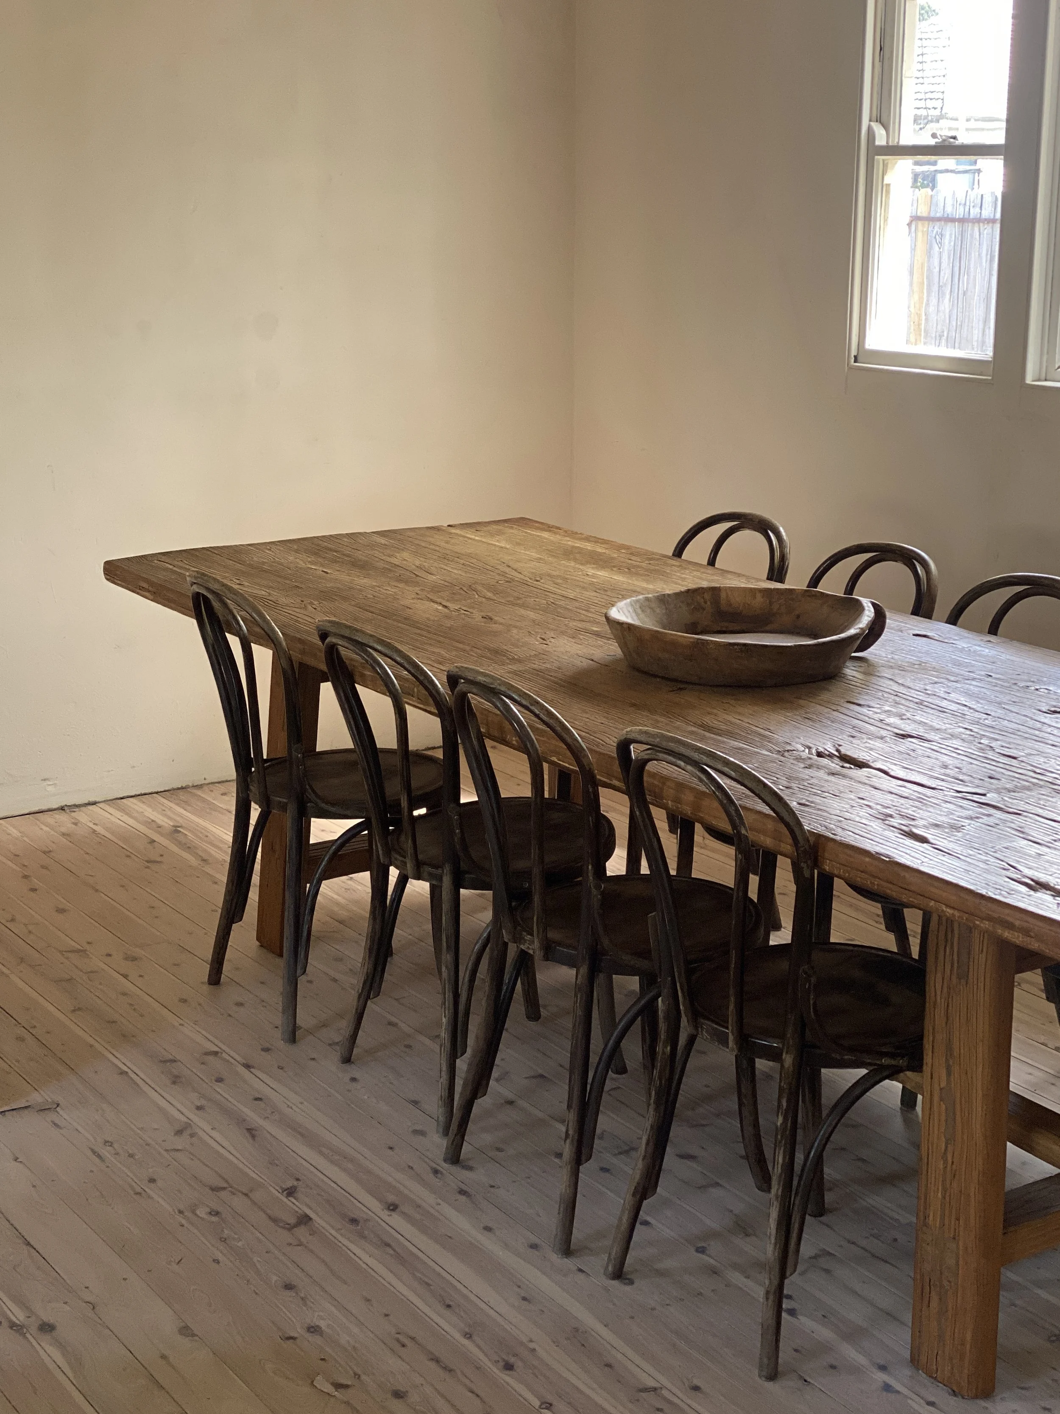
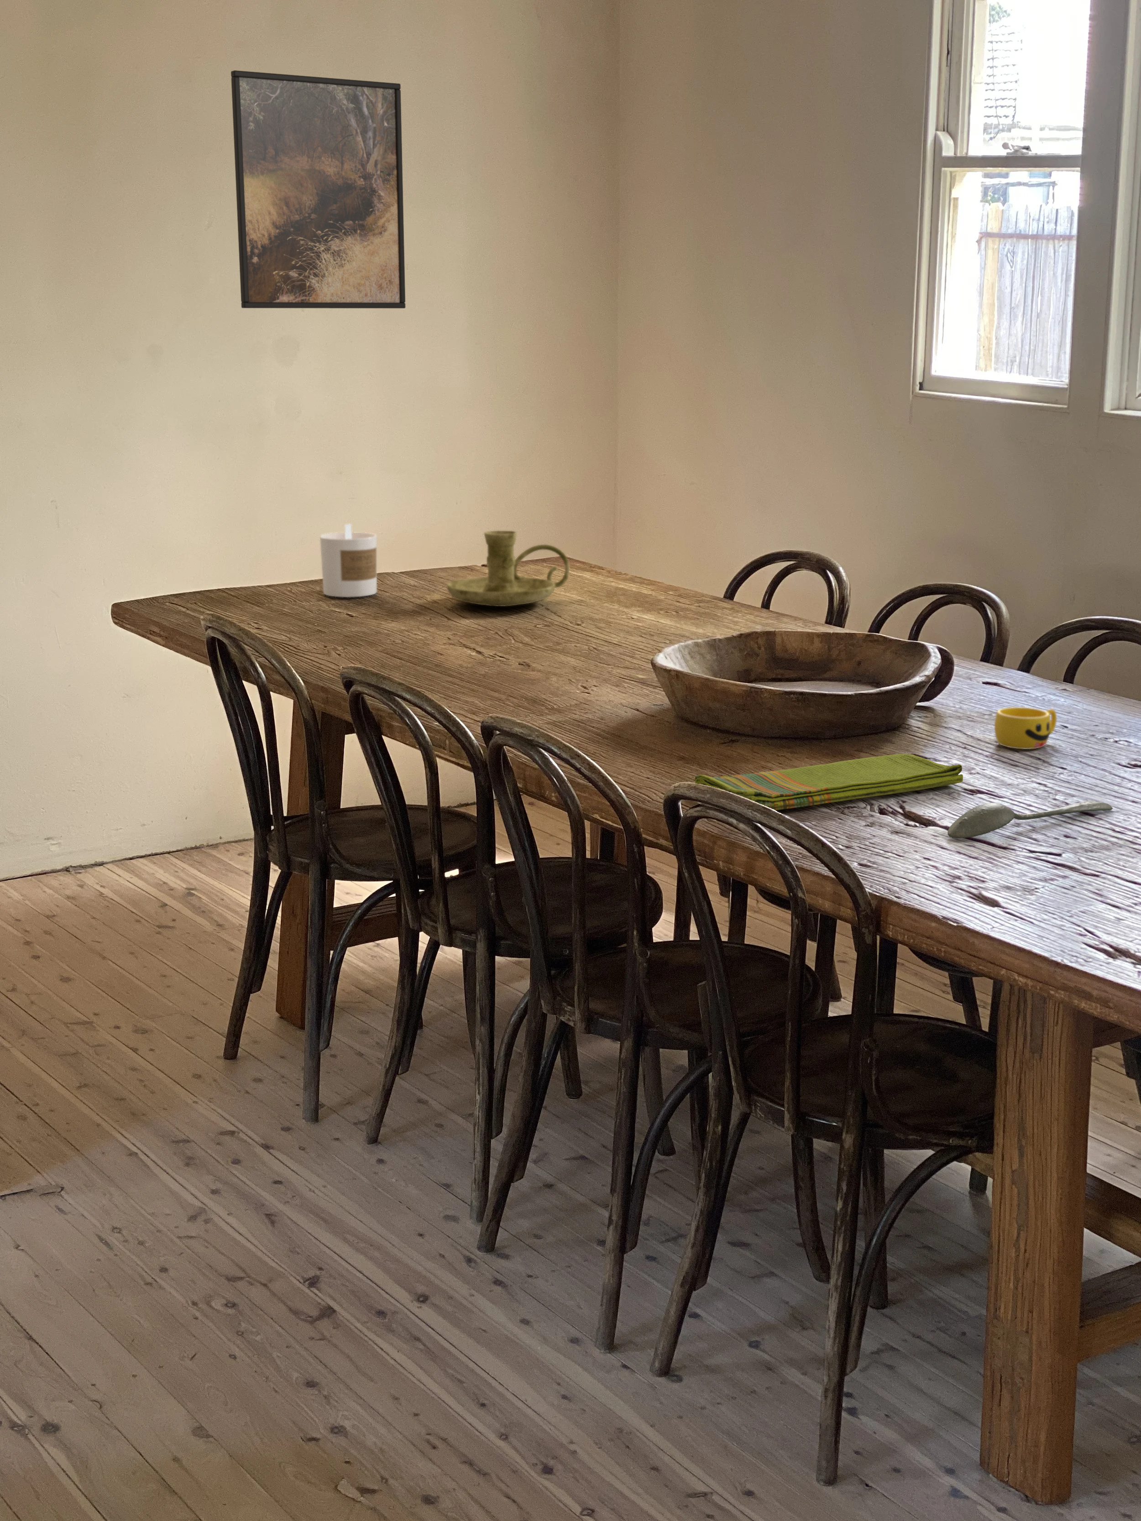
+ candle holder (512, 567)
+ spoon (1030, 814)
+ dish towel (829, 777)
+ cup (1028, 728)
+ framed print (321, 194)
+ candle (349, 559)
